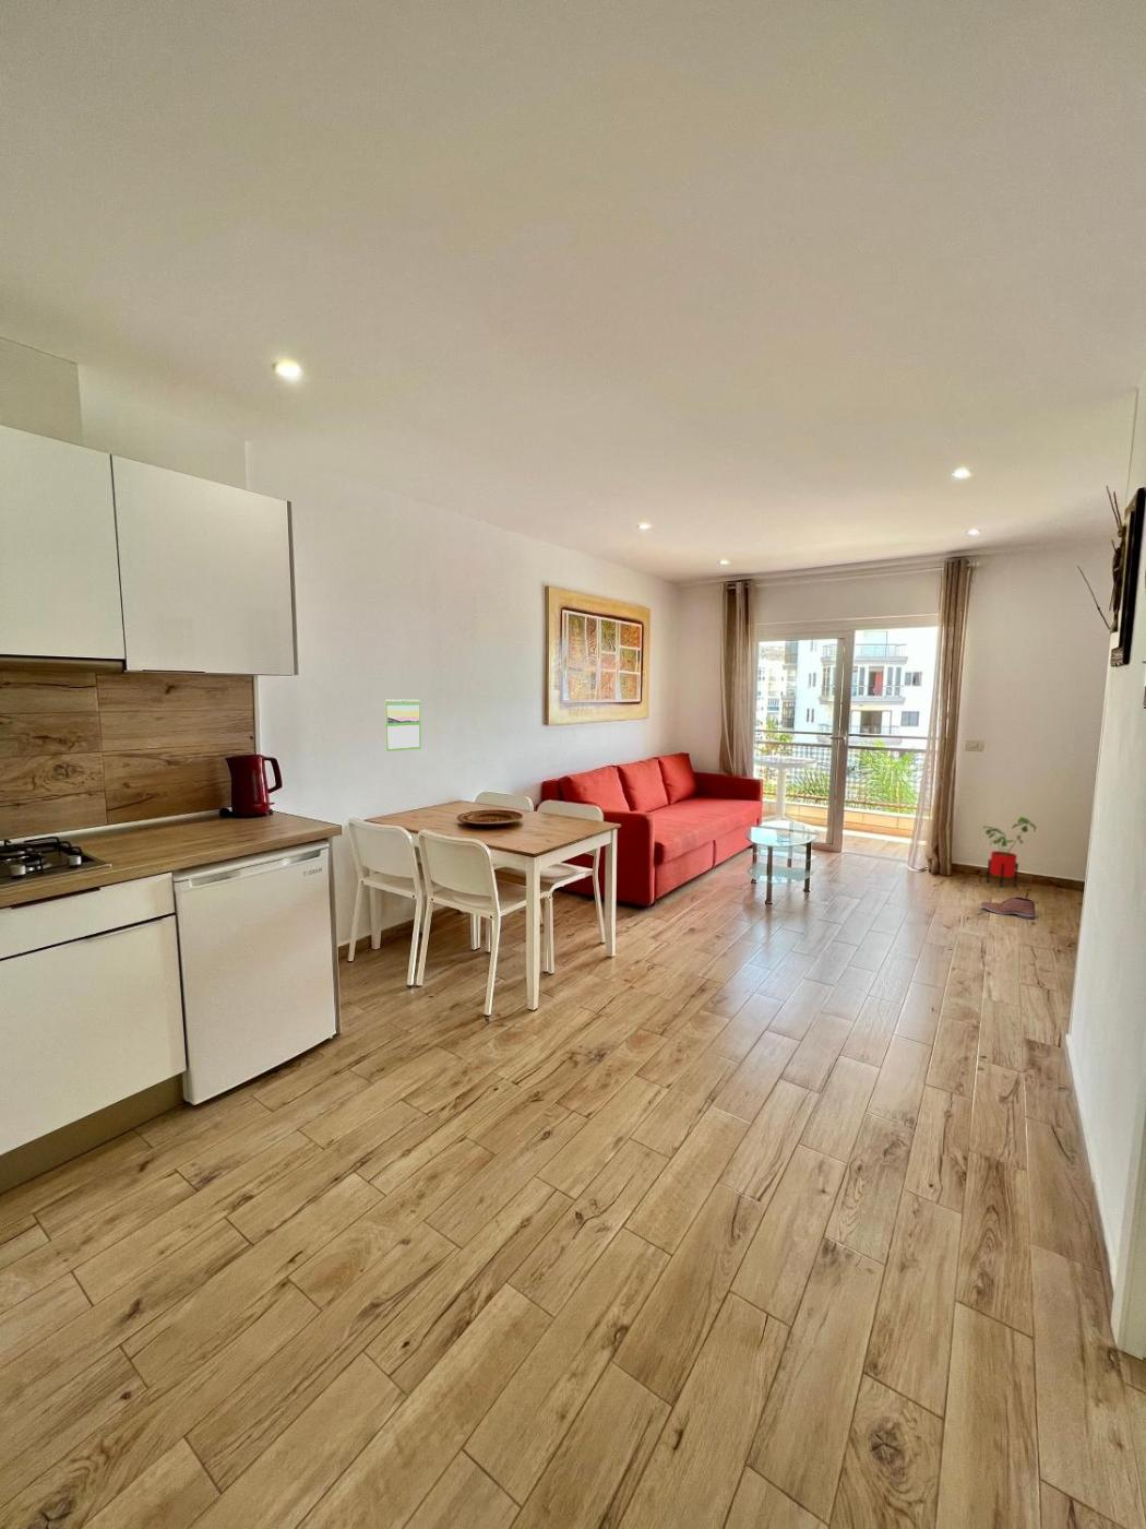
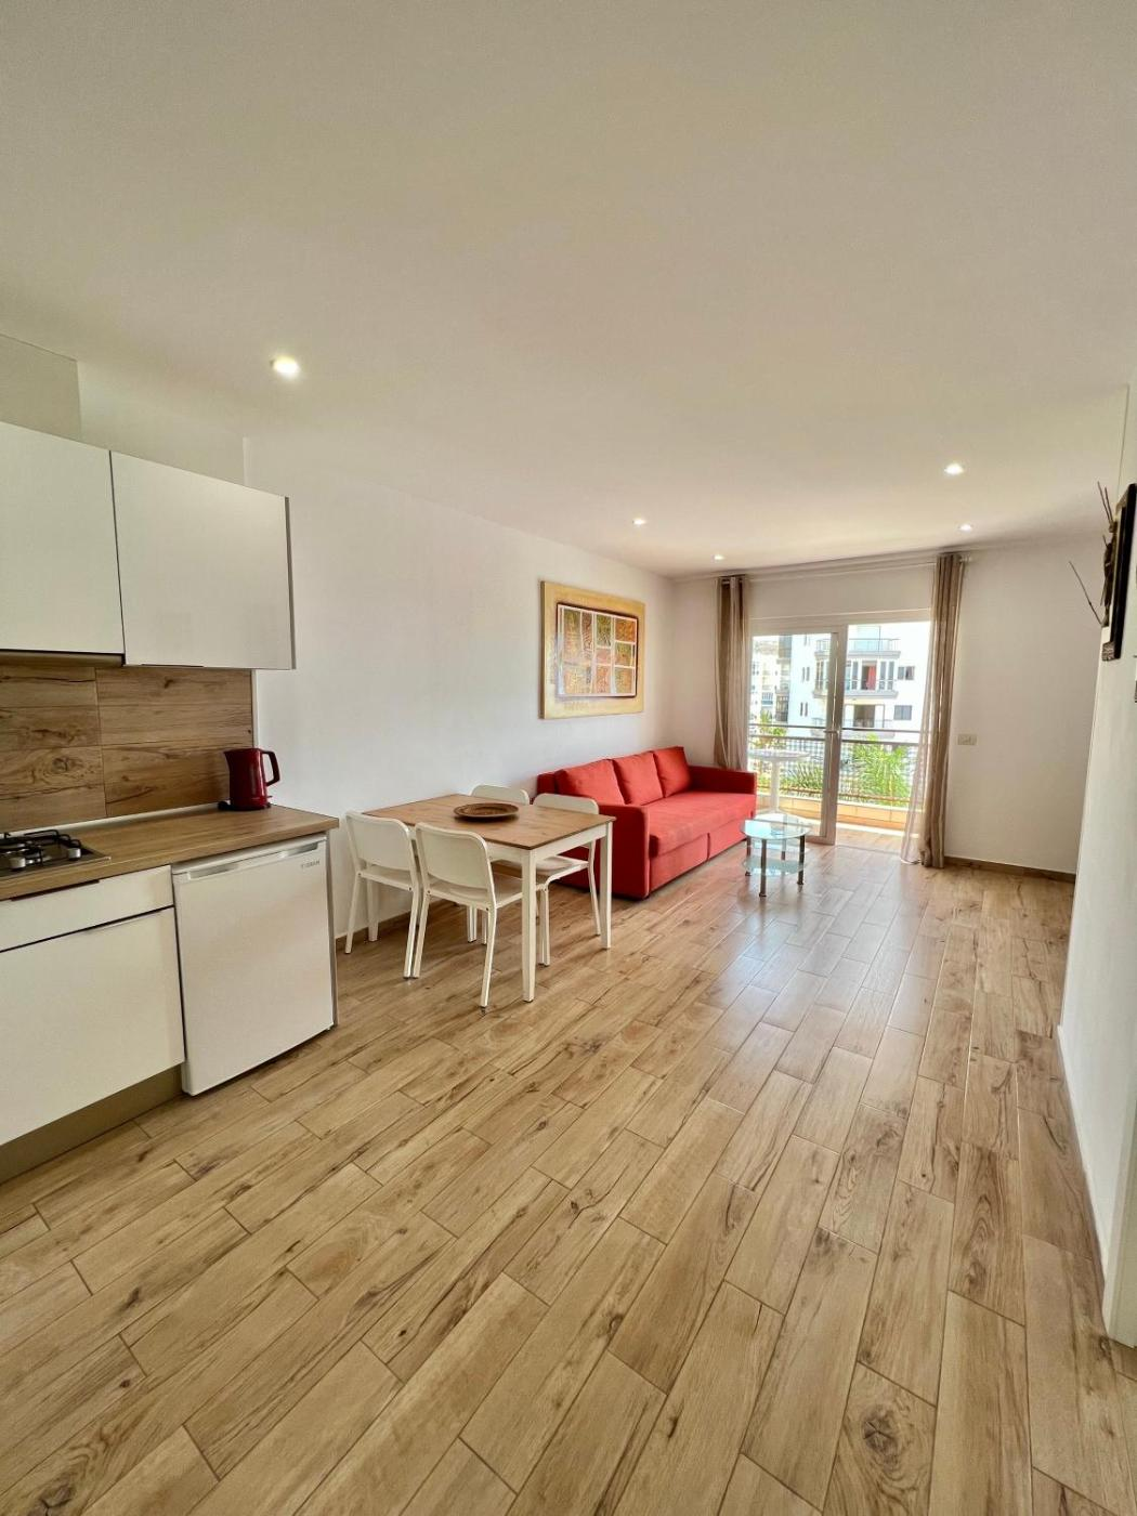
- house plant (1008, 851)
- shoe (1009, 904)
- calendar (403, 724)
